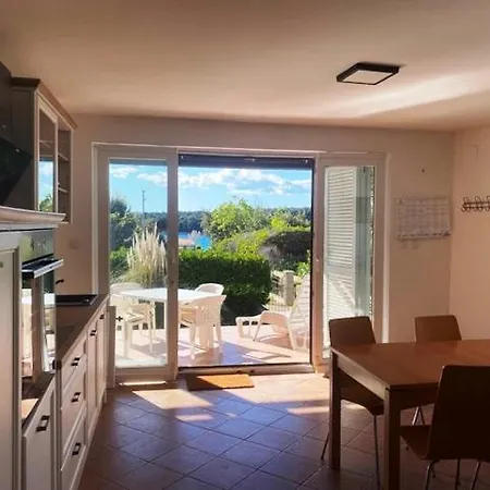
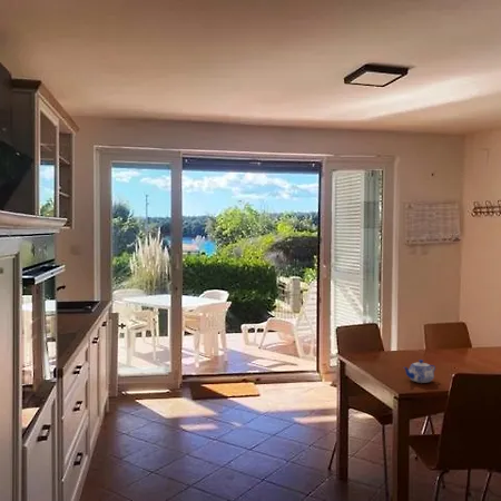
+ teapot (419, 370)
